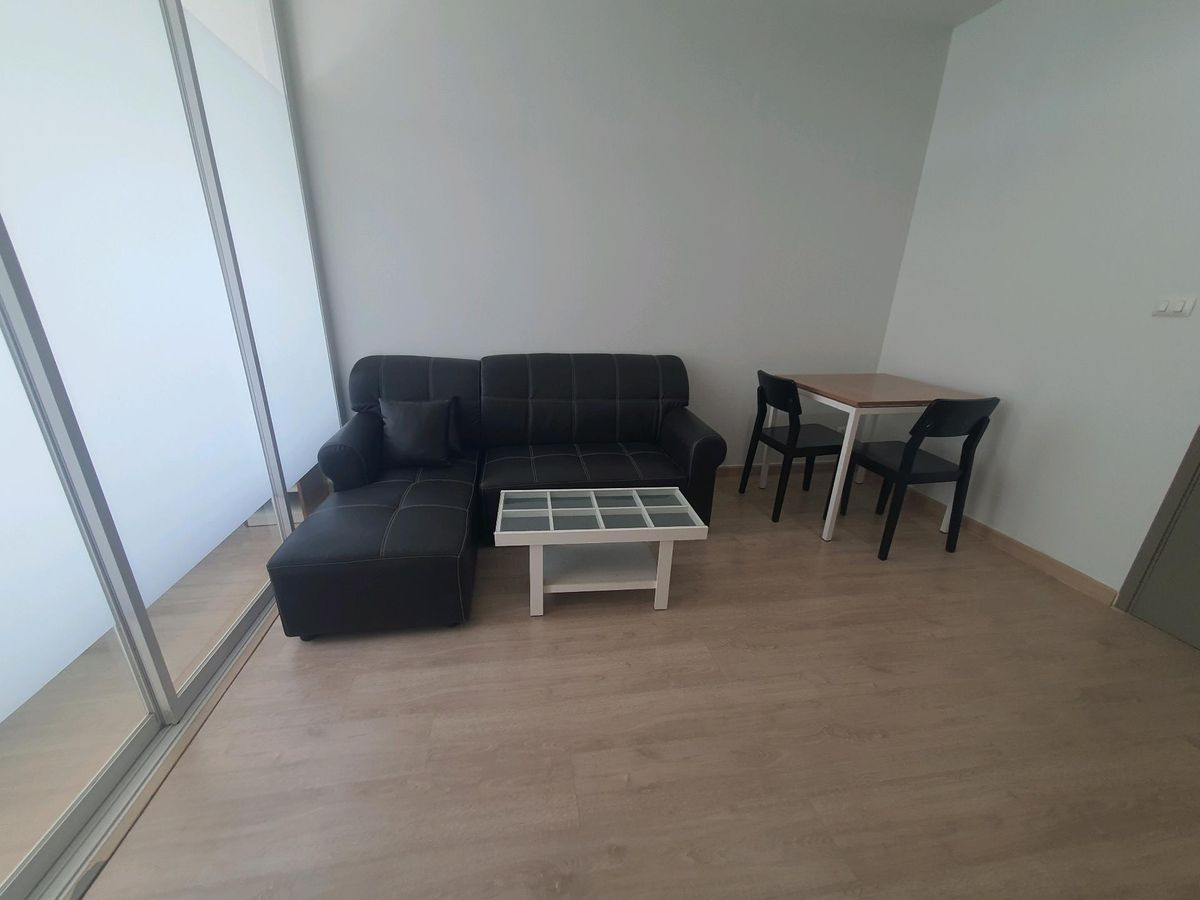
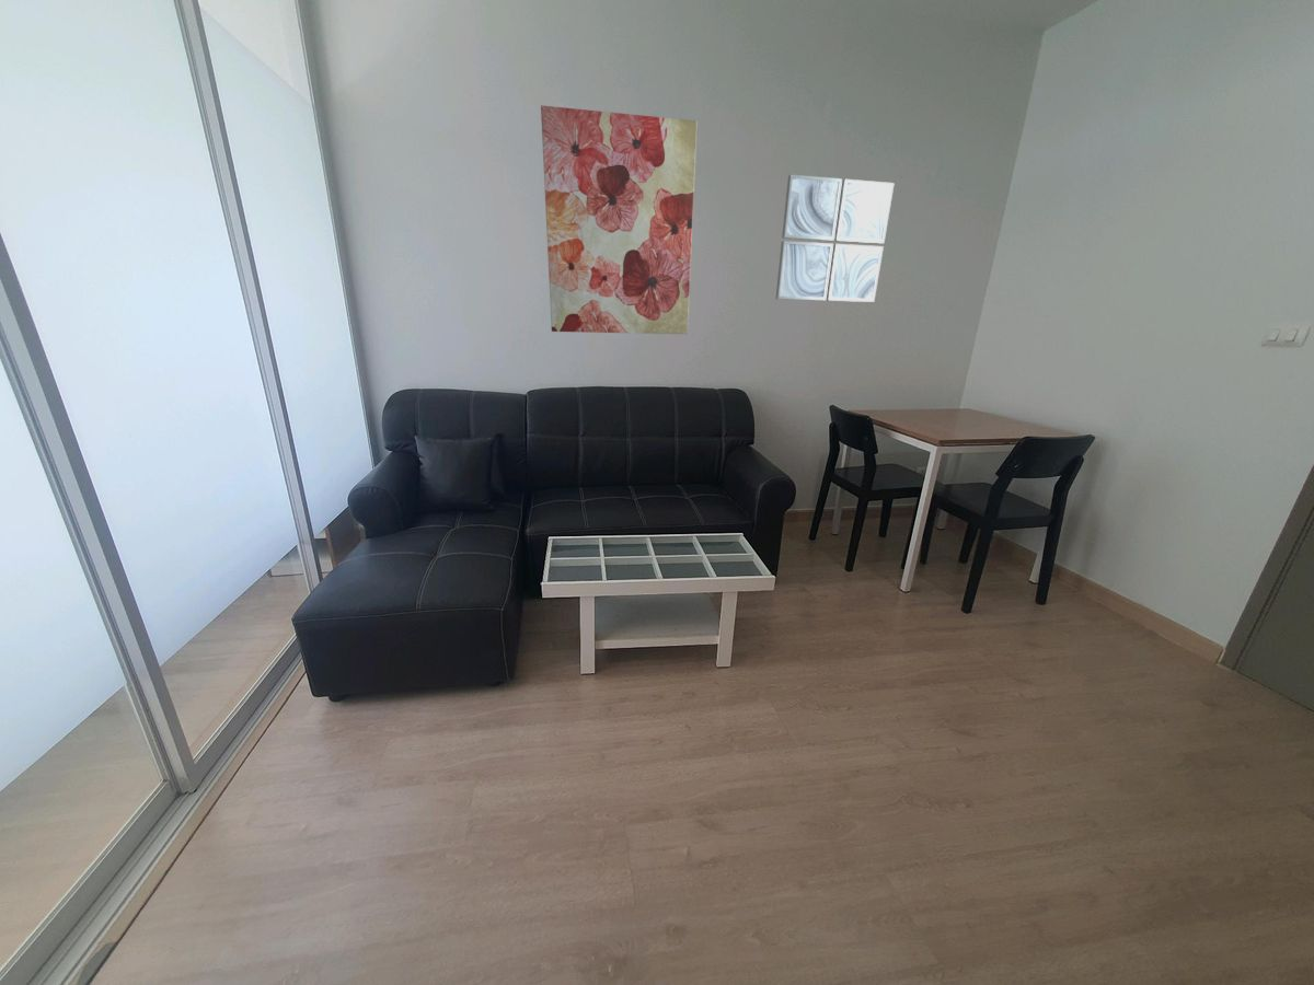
+ wall art (832, 240)
+ wall art (621, 231)
